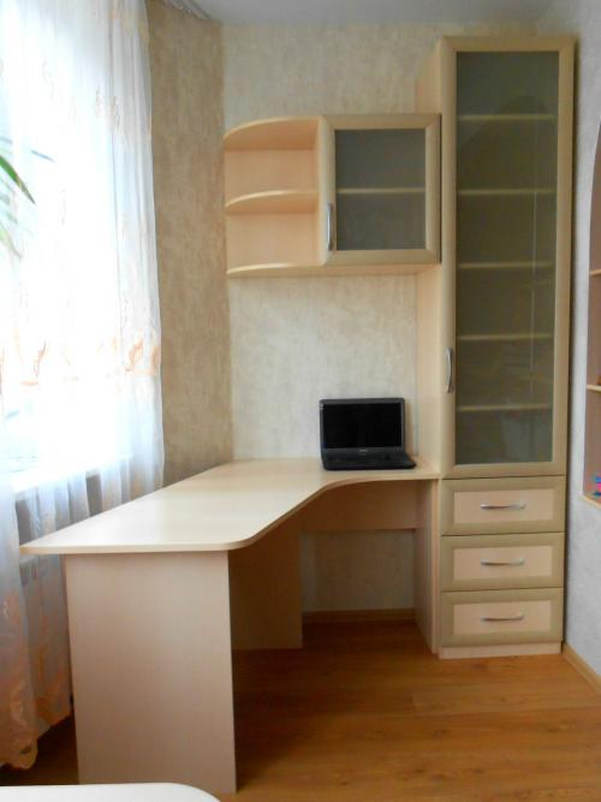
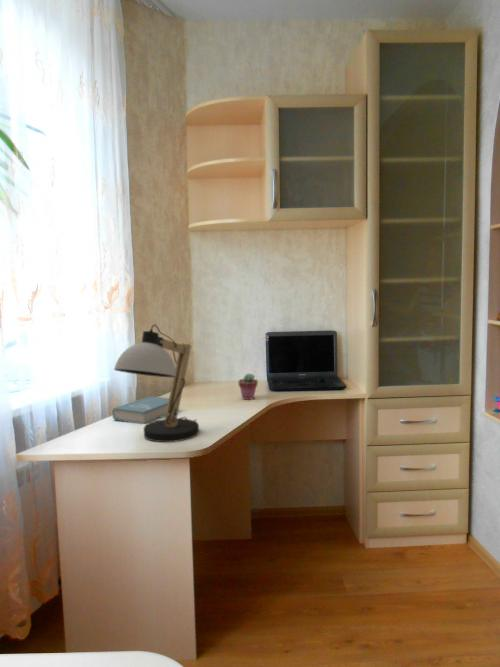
+ desk lamp (164, 376)
+ book (146, 409)
+ potted succulent (248, 385)
